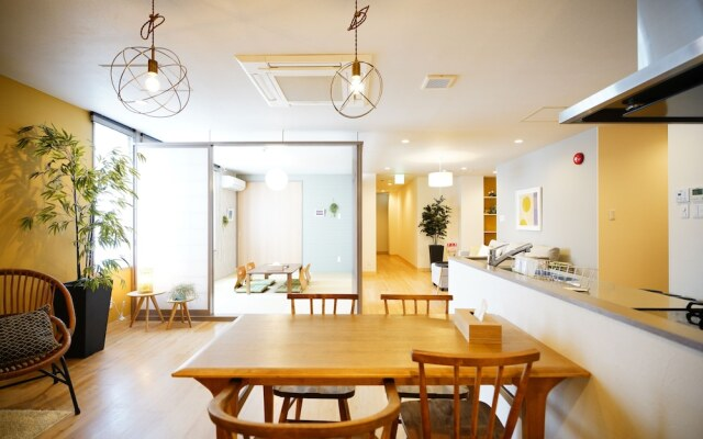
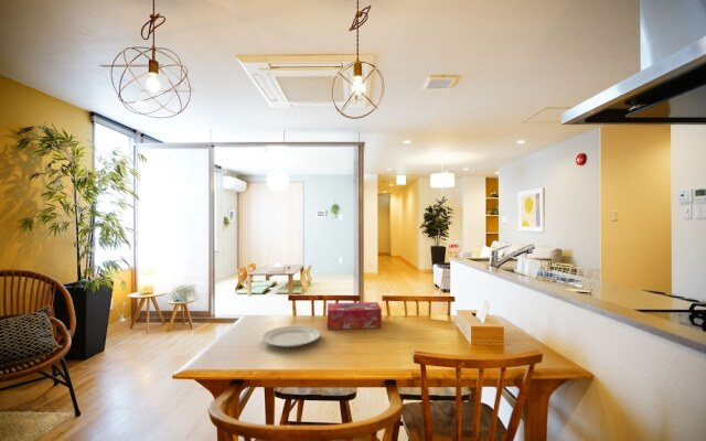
+ tissue box (353, 314)
+ chinaware (291, 337)
